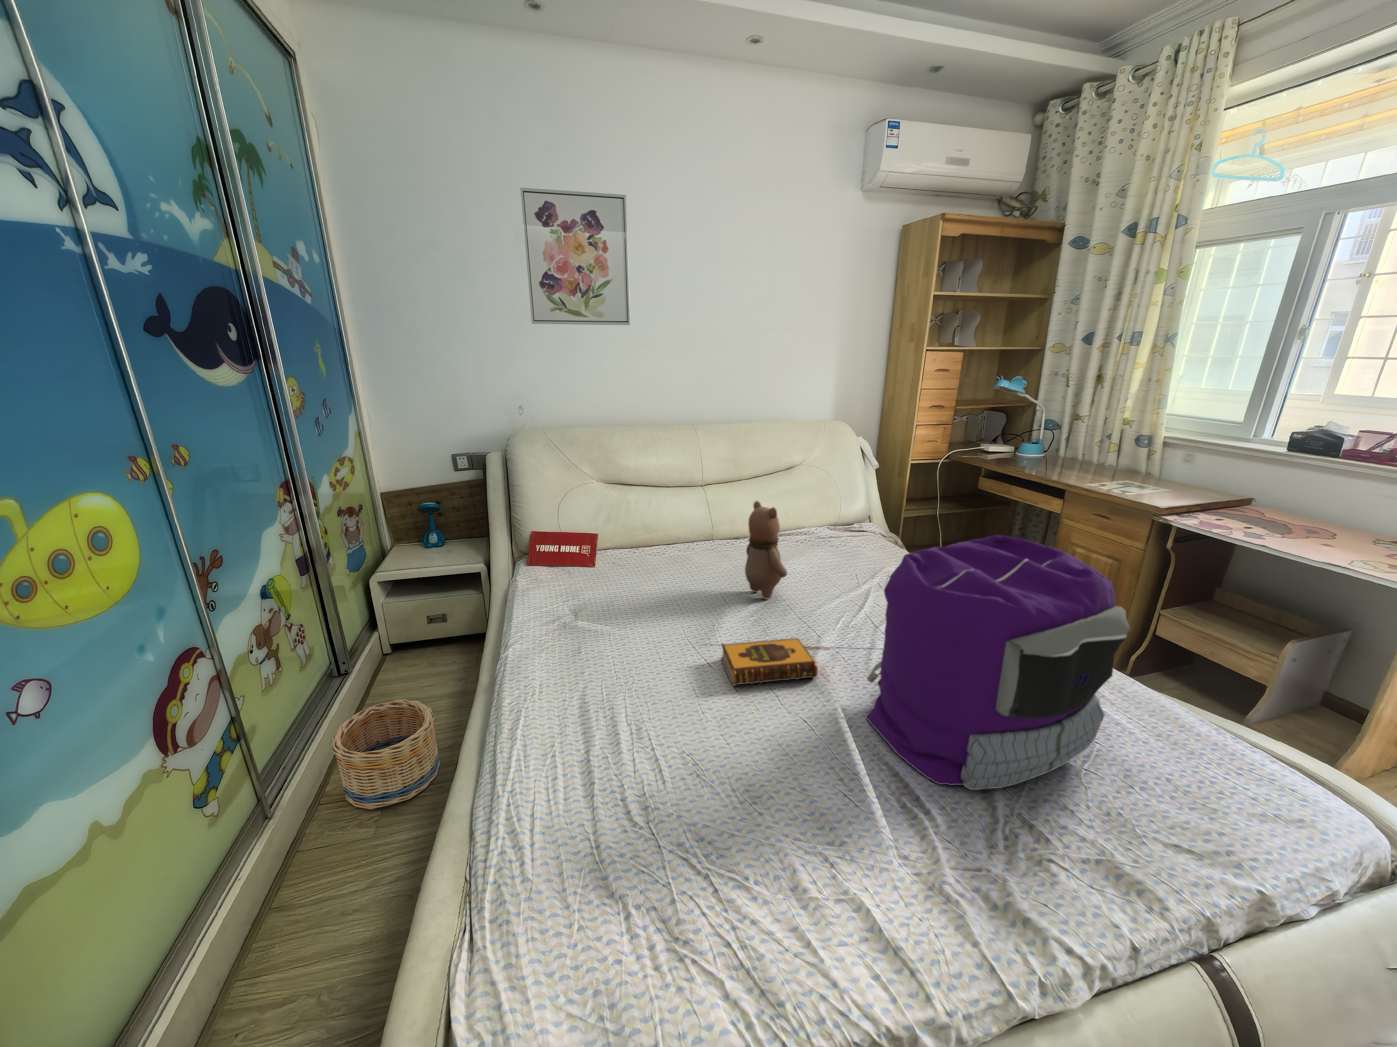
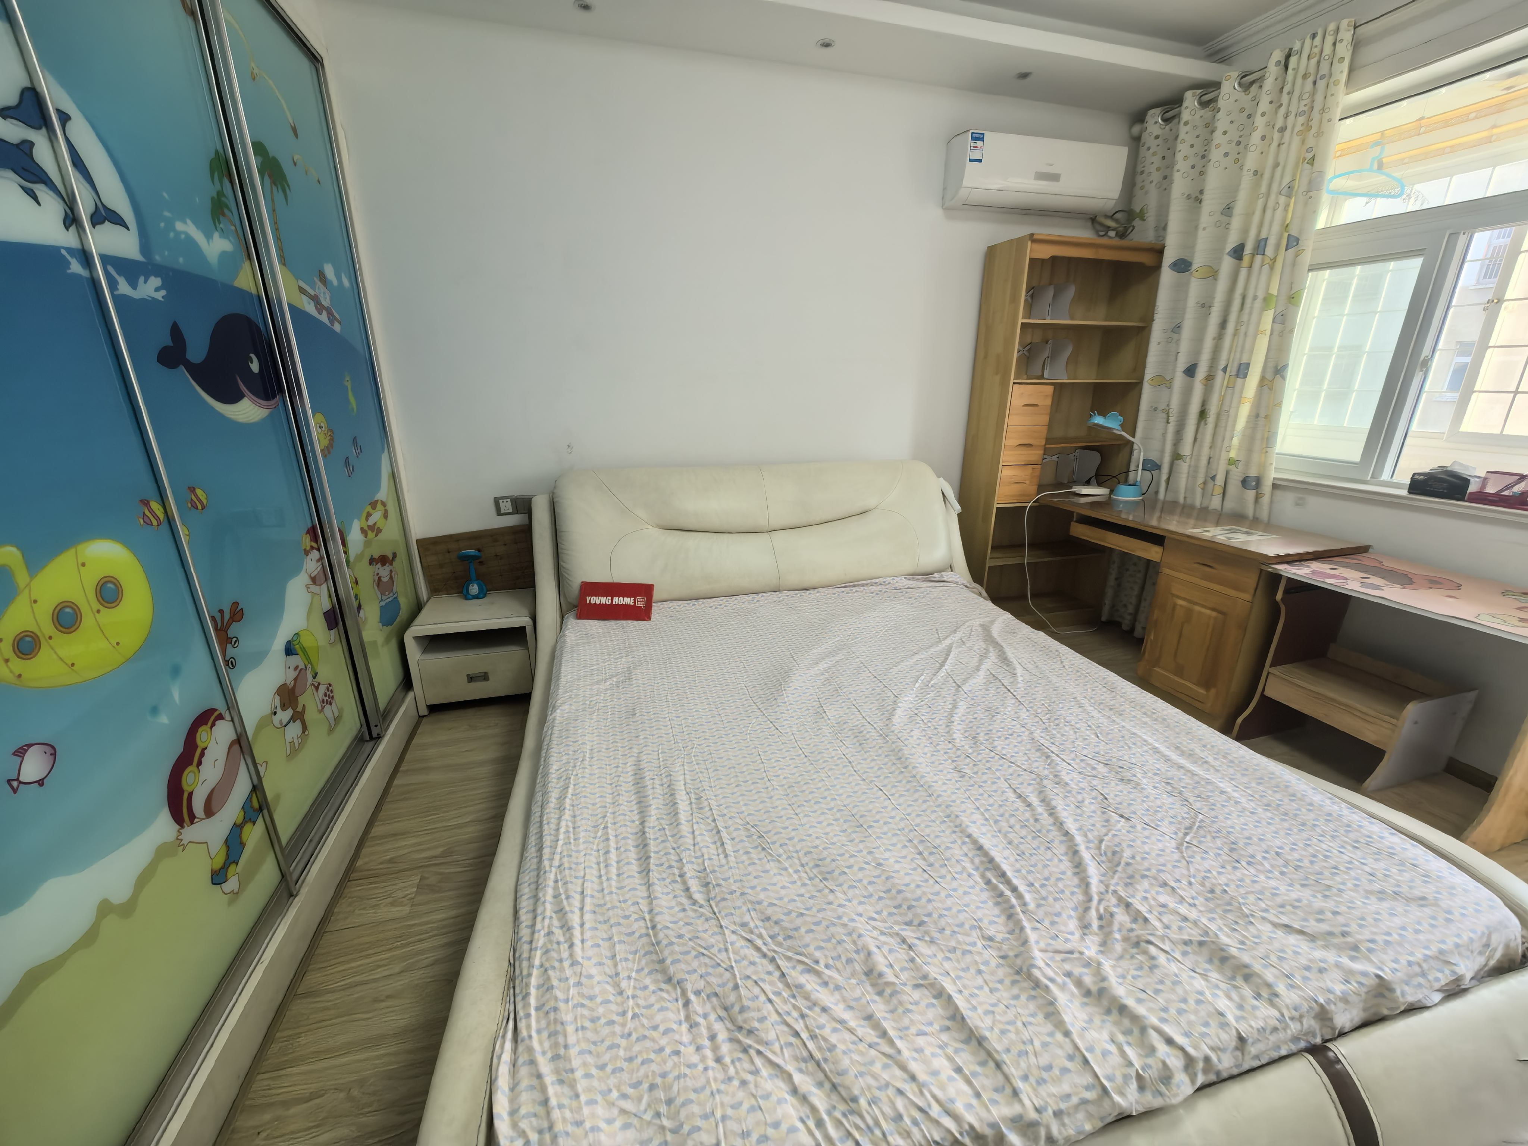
- backpack (985, 647)
- hardback book (768, 662)
- wall art (578, 261)
- teddy bear (765, 550)
- basket (388, 751)
